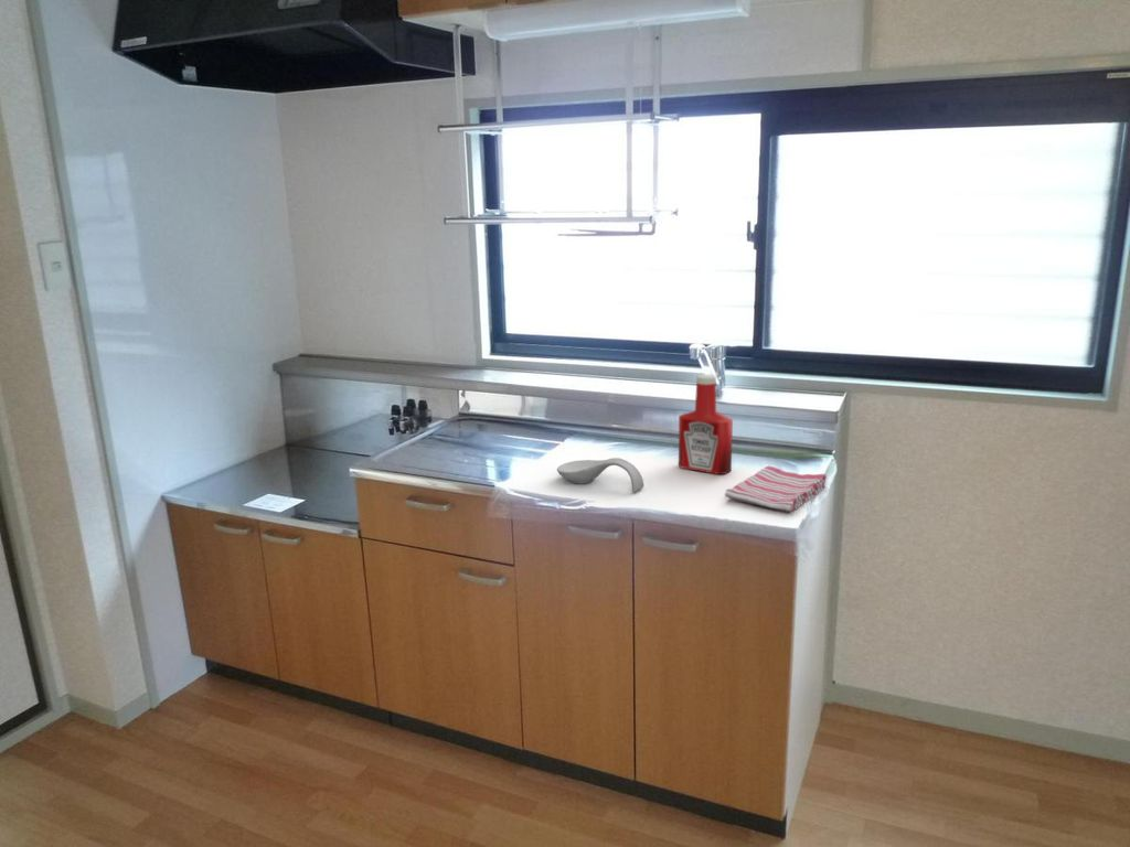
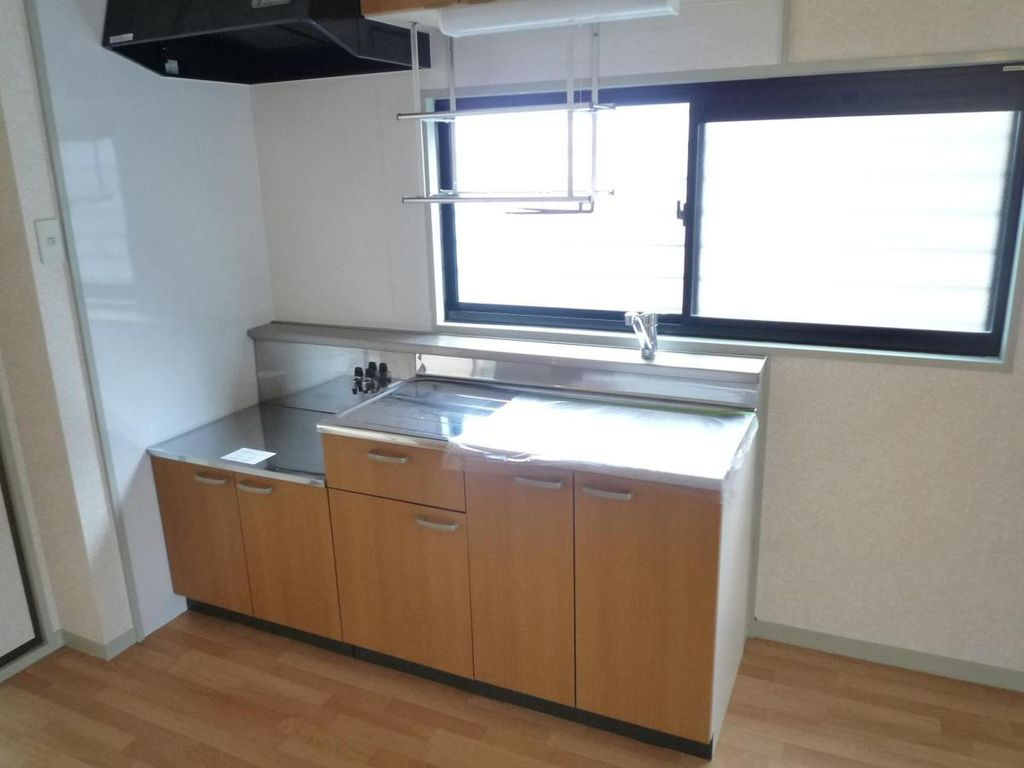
- soap bottle (705, 422)
- dish towel (776, 486)
- spoon rest (599, 470)
